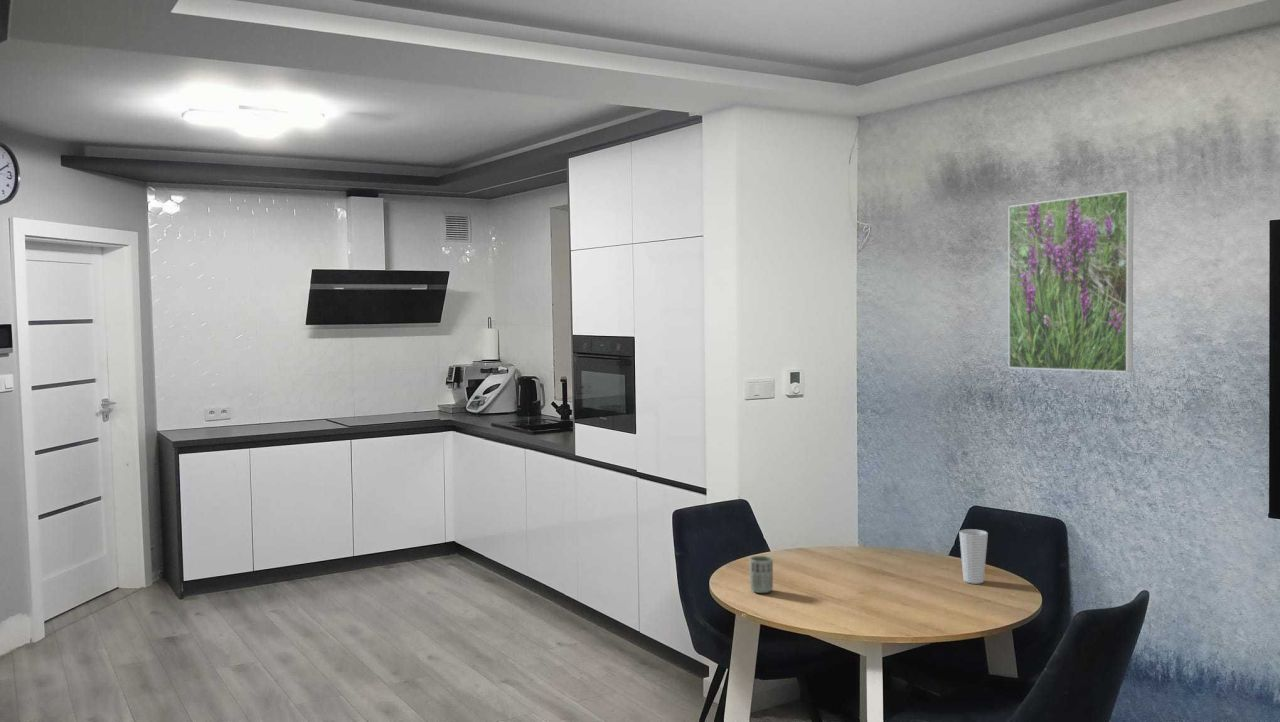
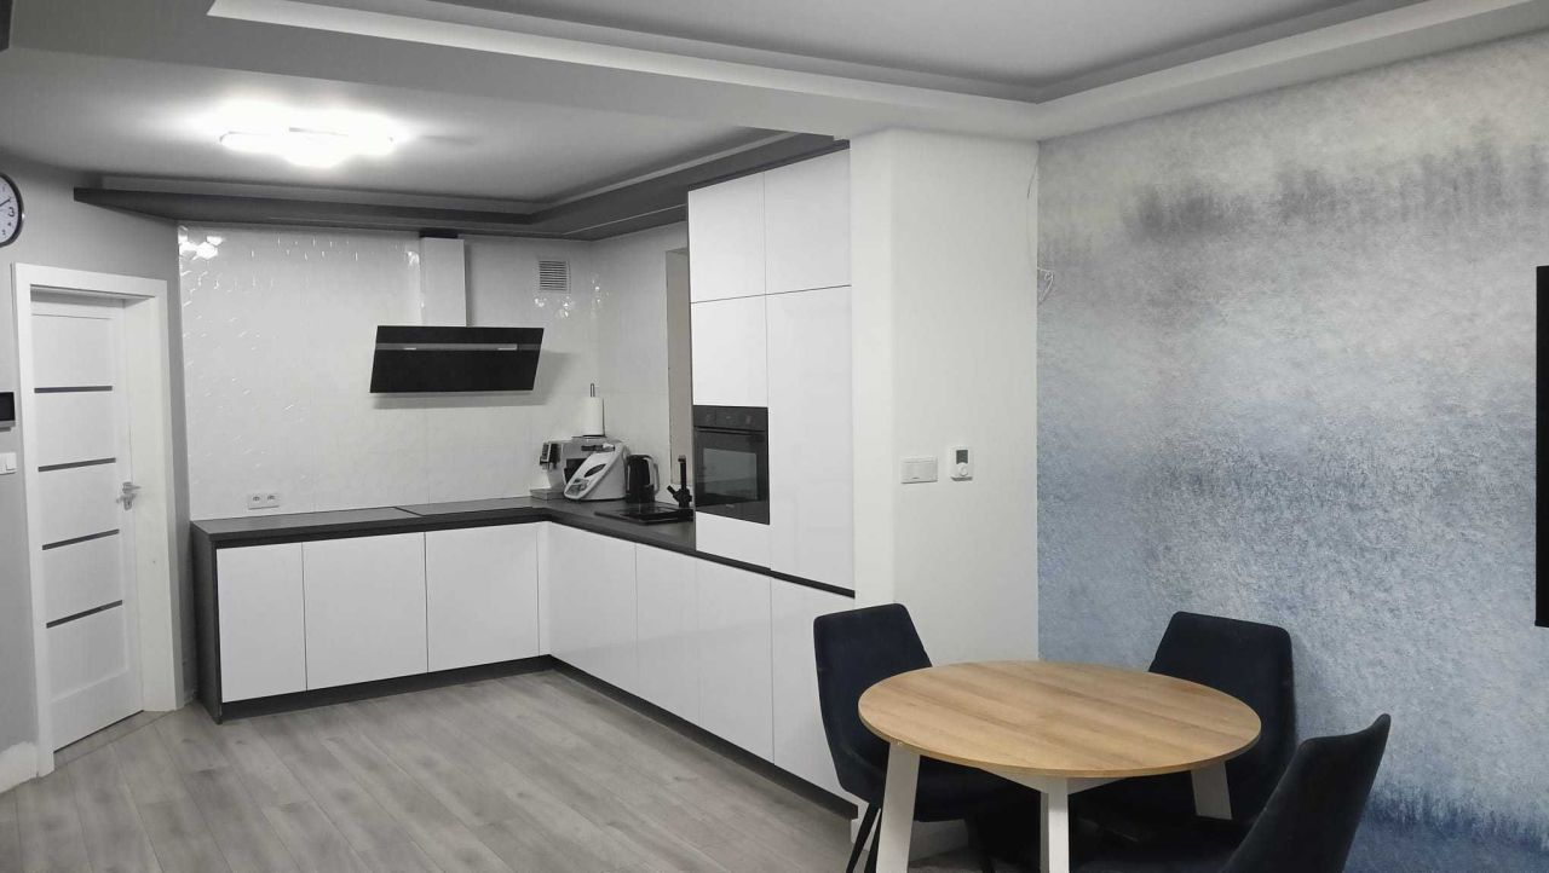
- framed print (1067, 284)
- cup (761, 574)
- cup (973, 556)
